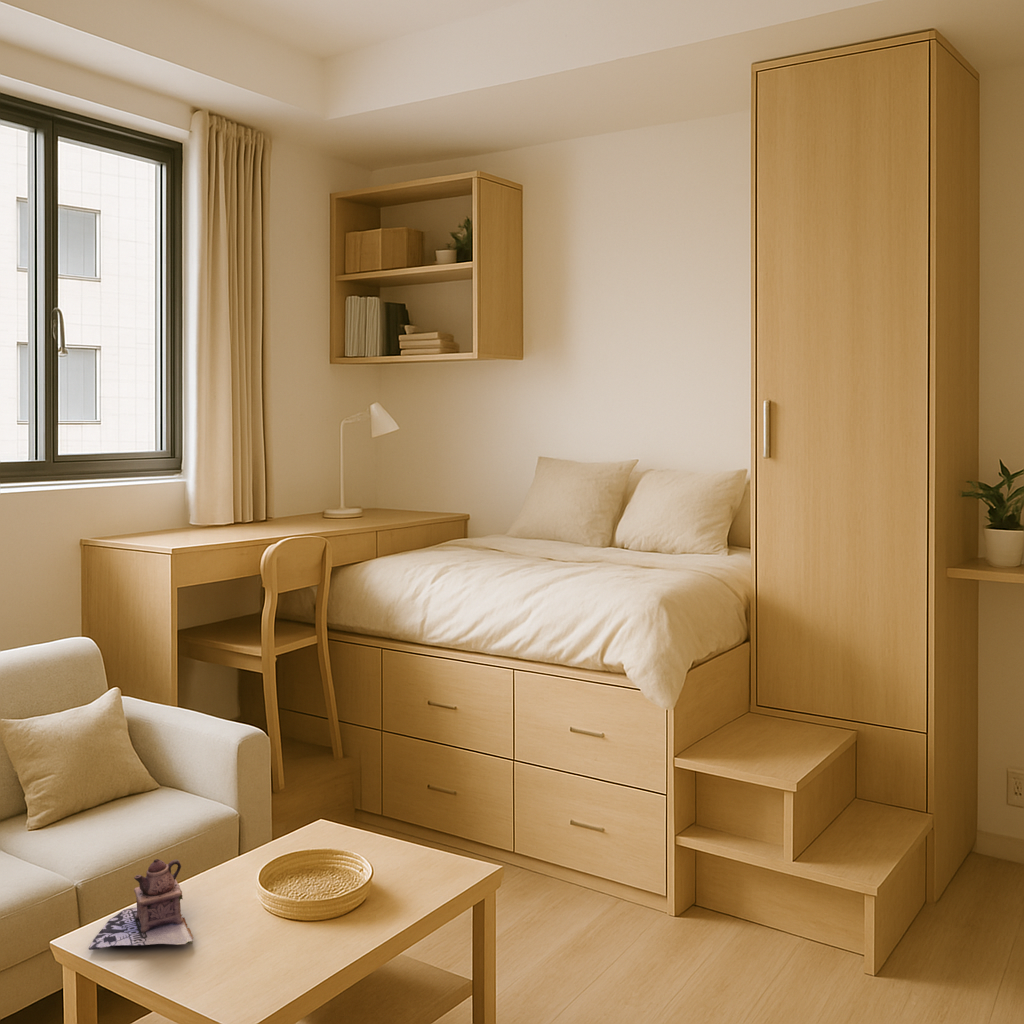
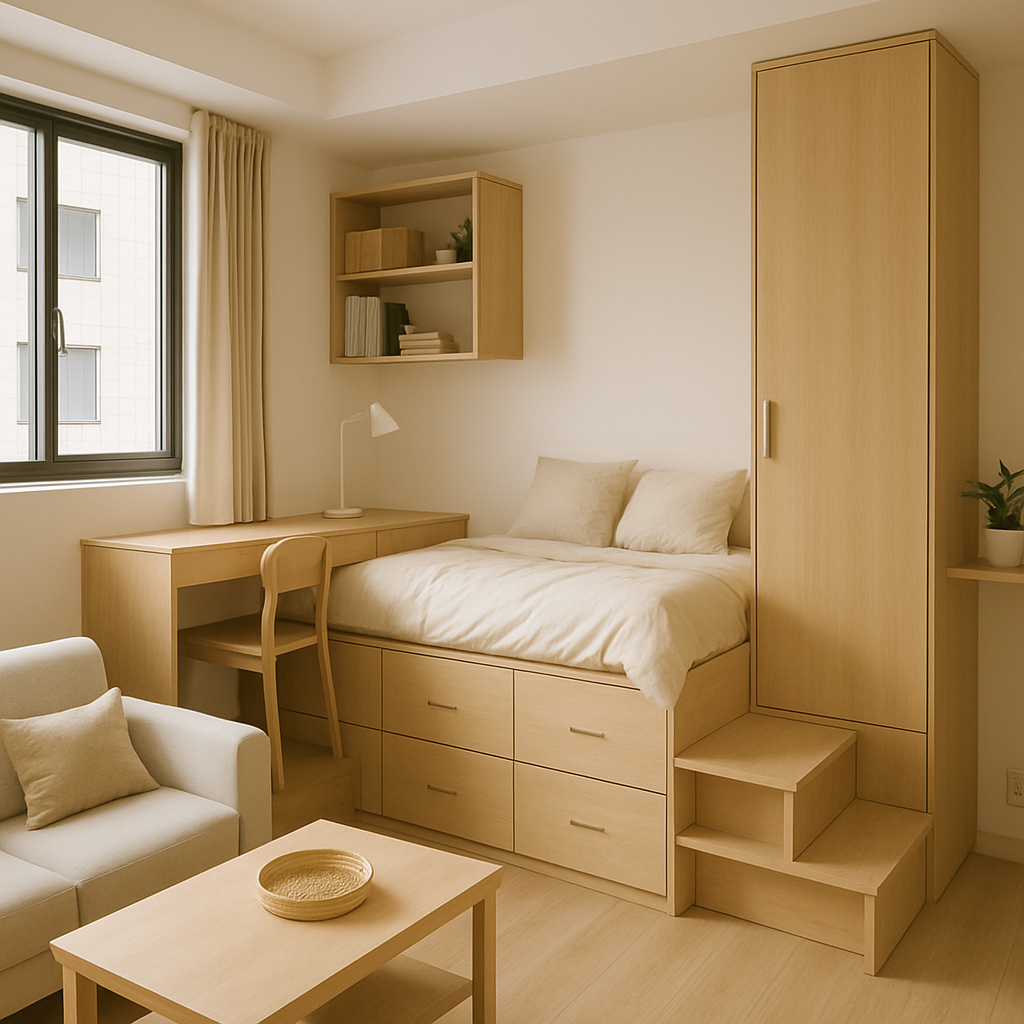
- teapot (153, 892)
